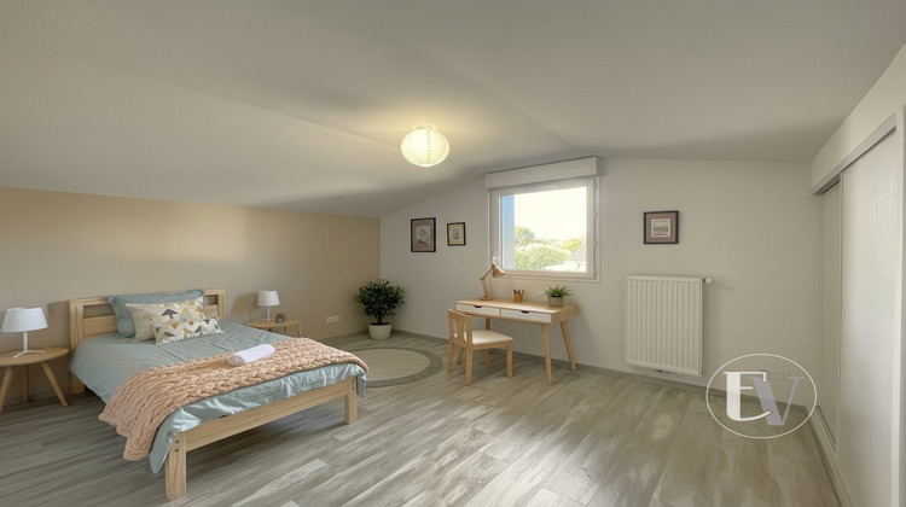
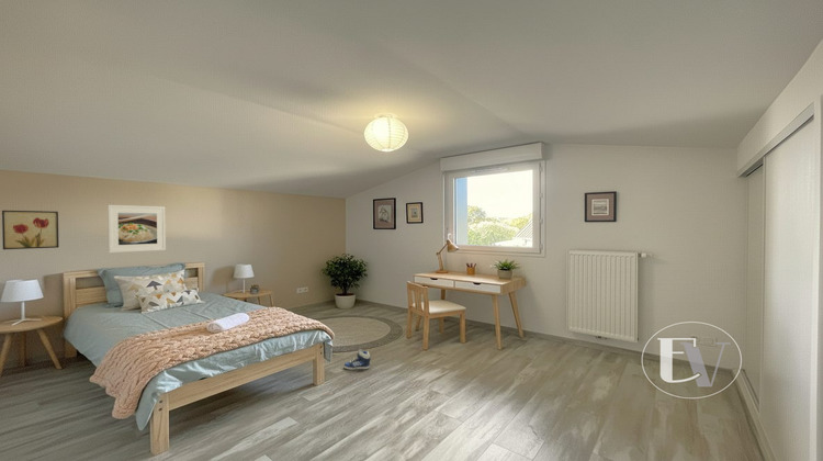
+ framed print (137, 228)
+ sneaker (357, 358)
+ wall art (31, 229)
